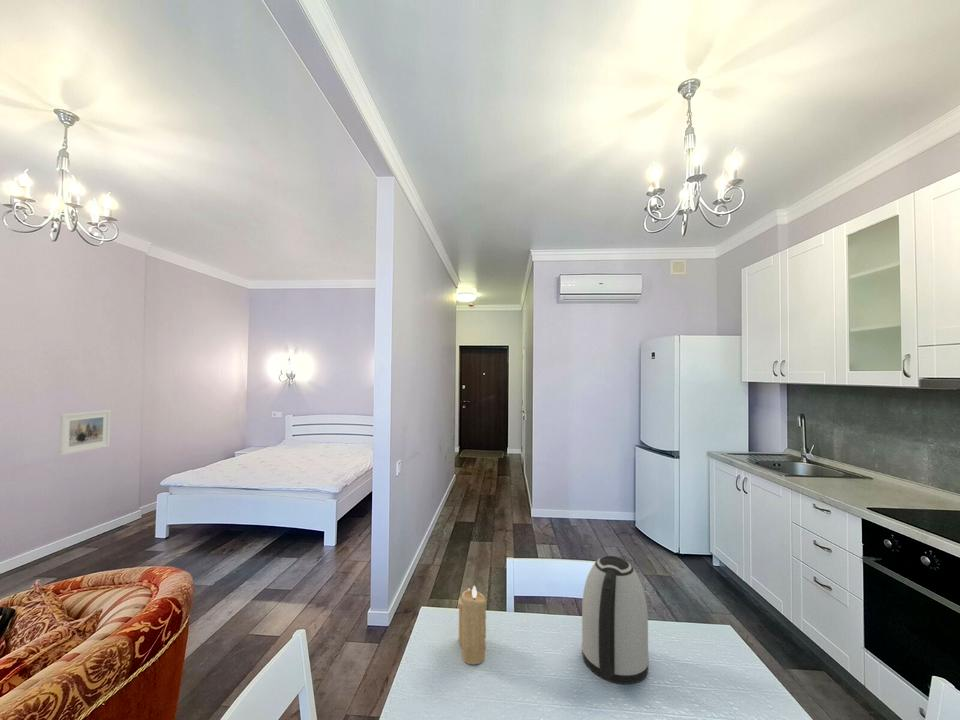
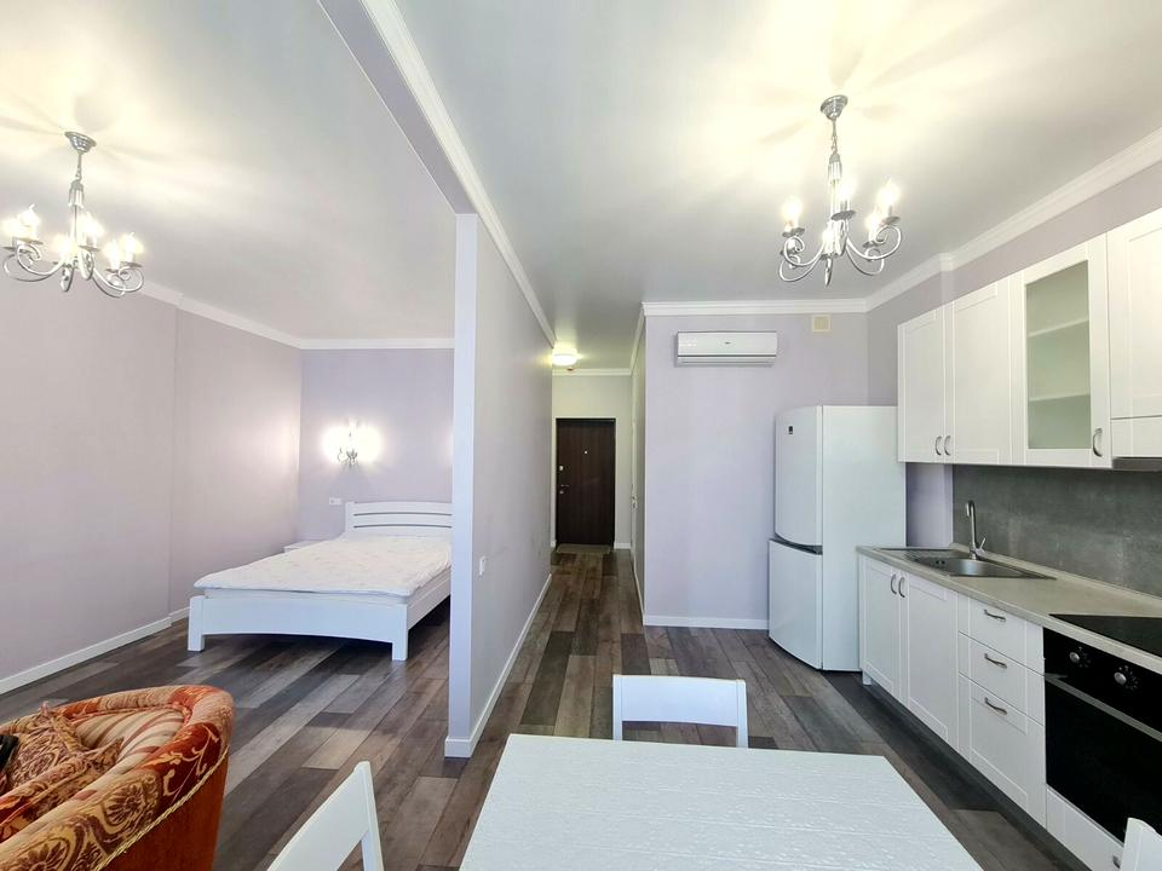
- candle (471, 613)
- kettle (612, 616)
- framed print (86, 431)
